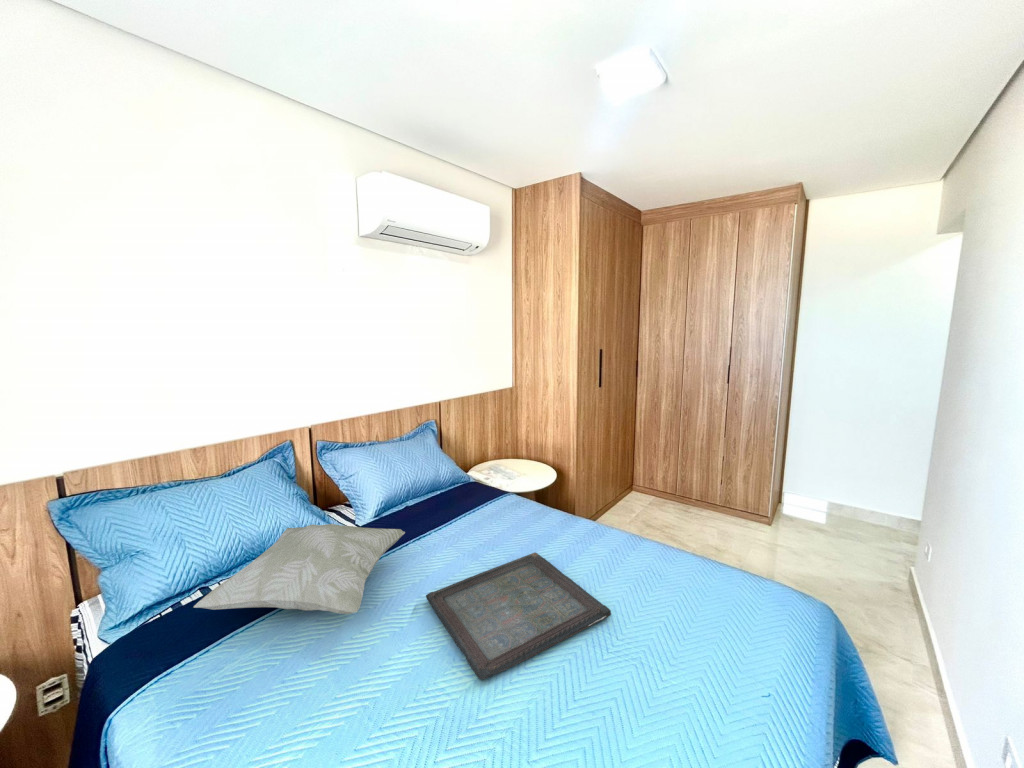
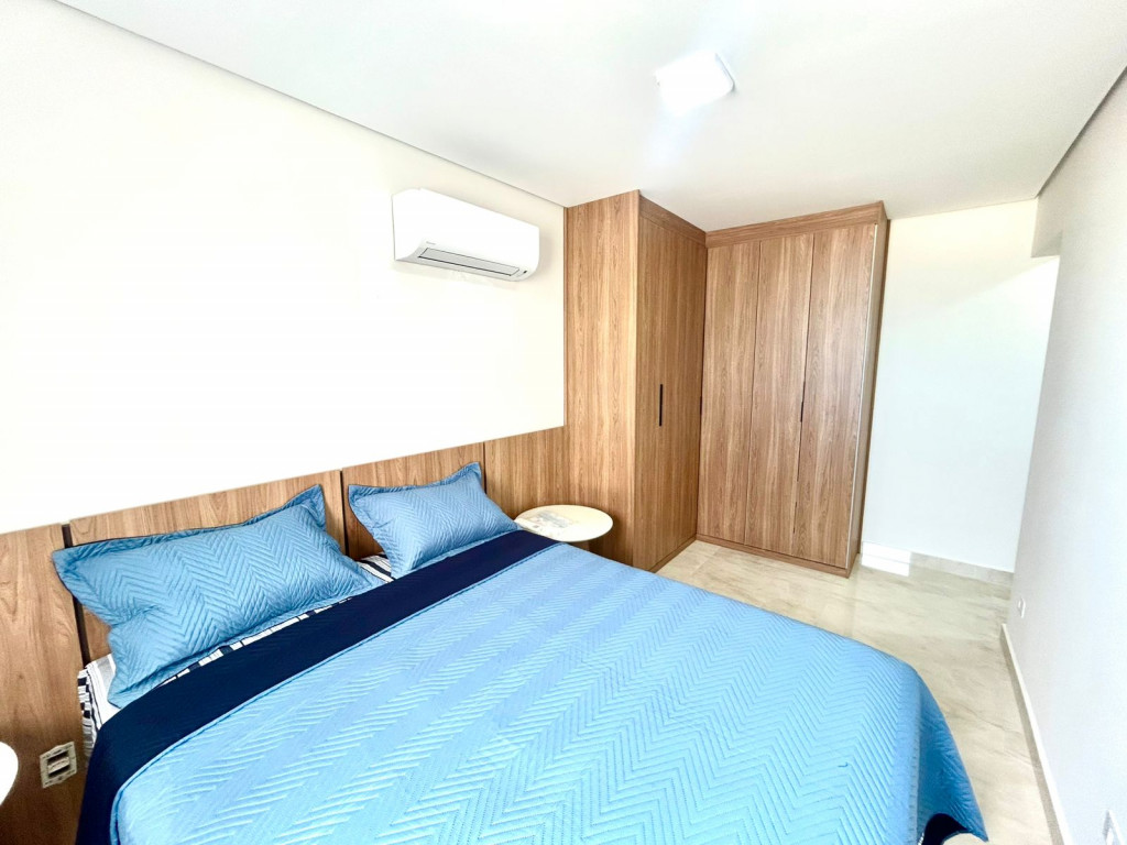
- decorative pillow (315, 563)
- serving tray (514, 602)
